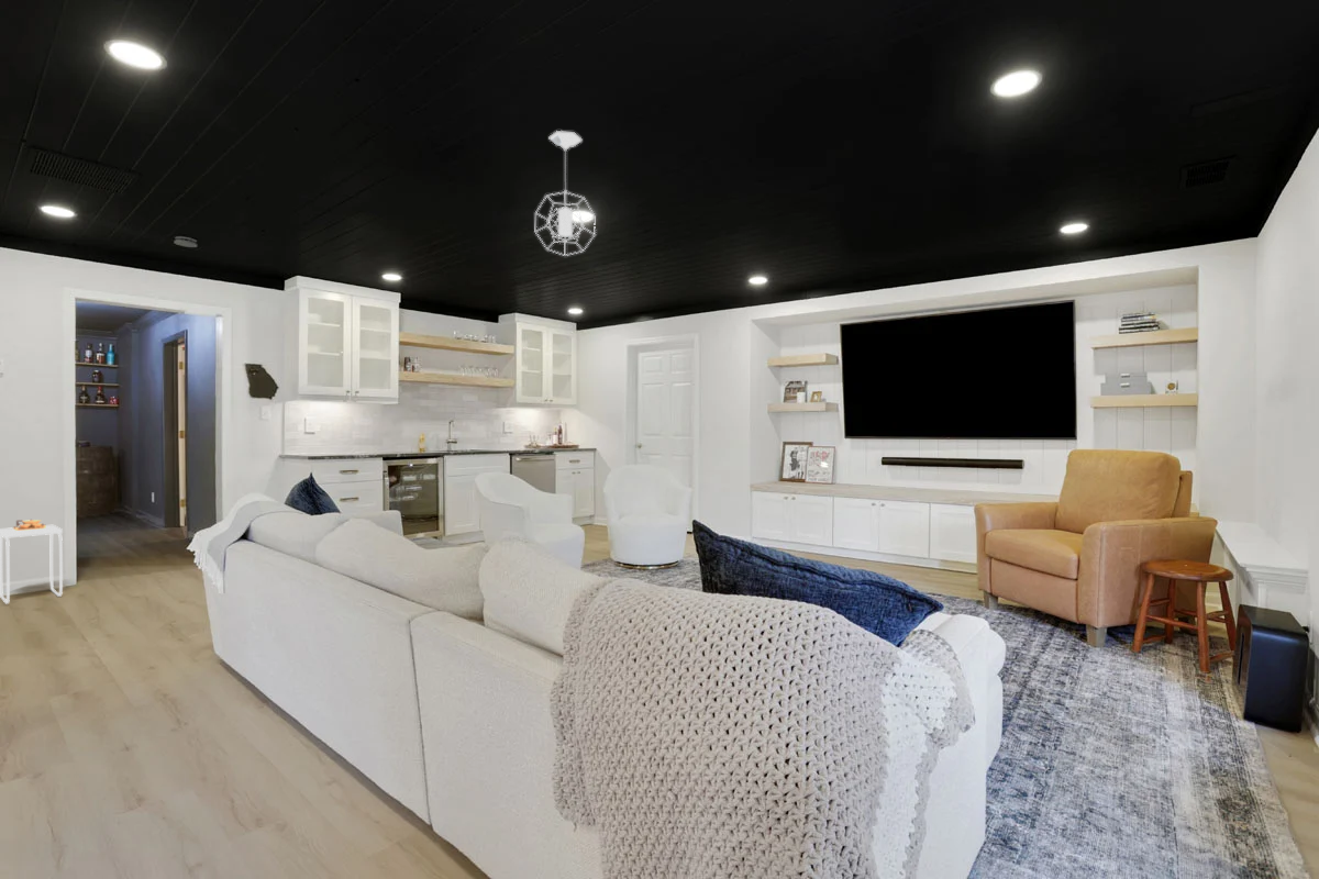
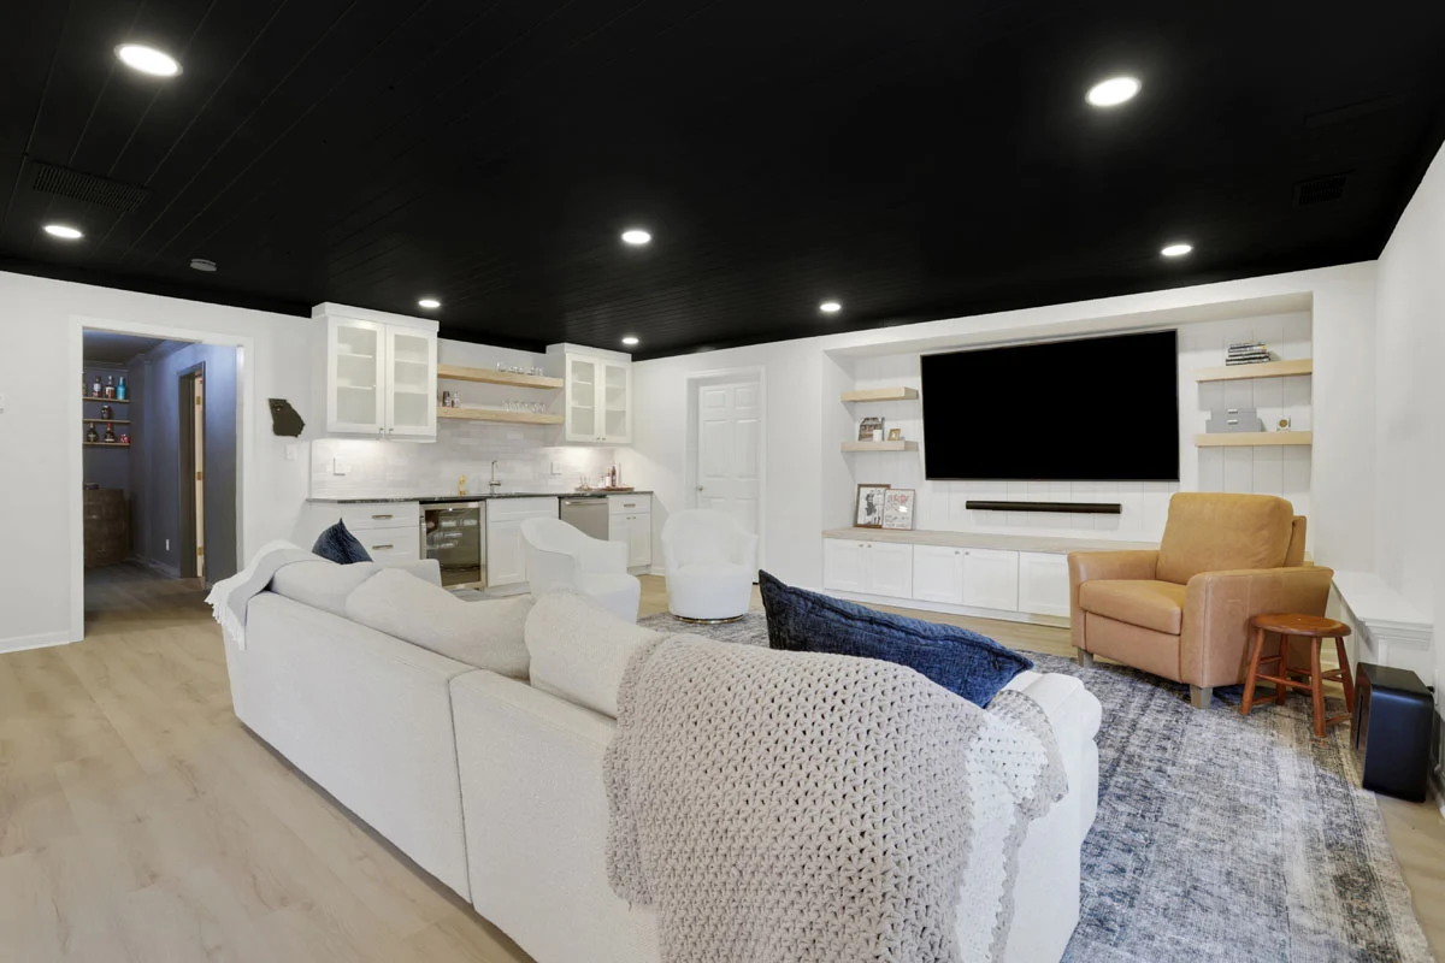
- side table (51, 558)
- pendant light (565, 197)
